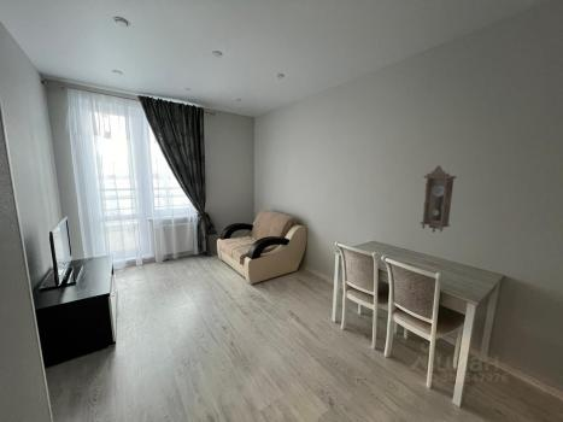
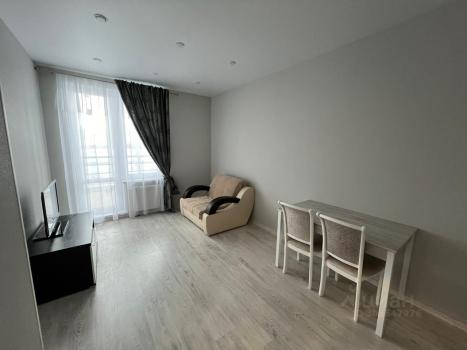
- pendulum clock (436, 199)
